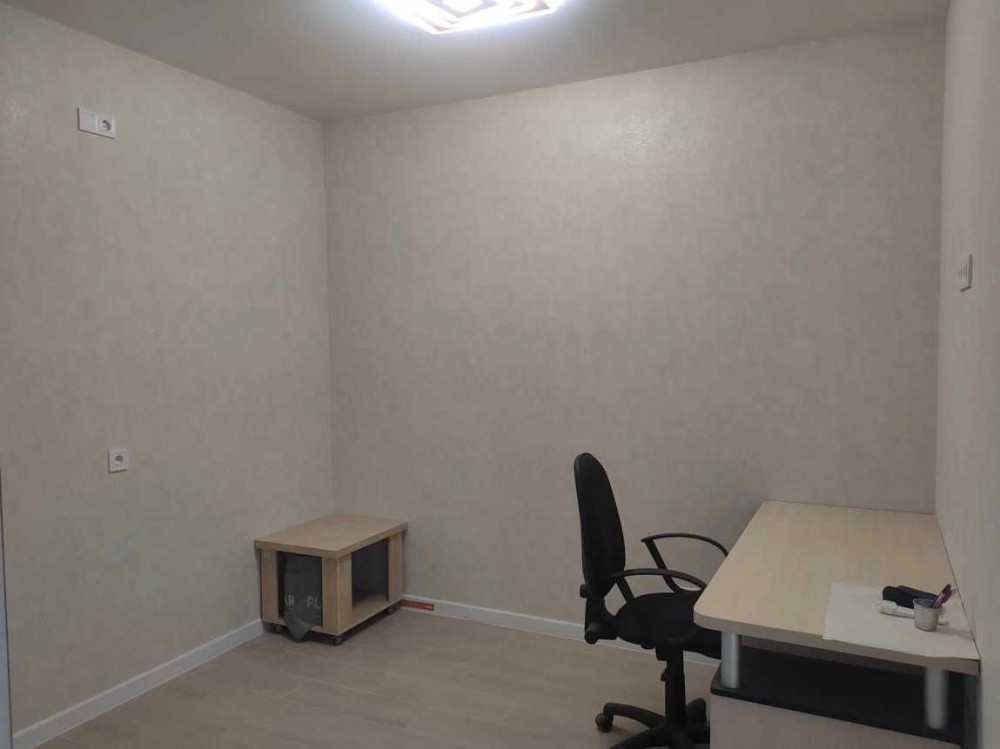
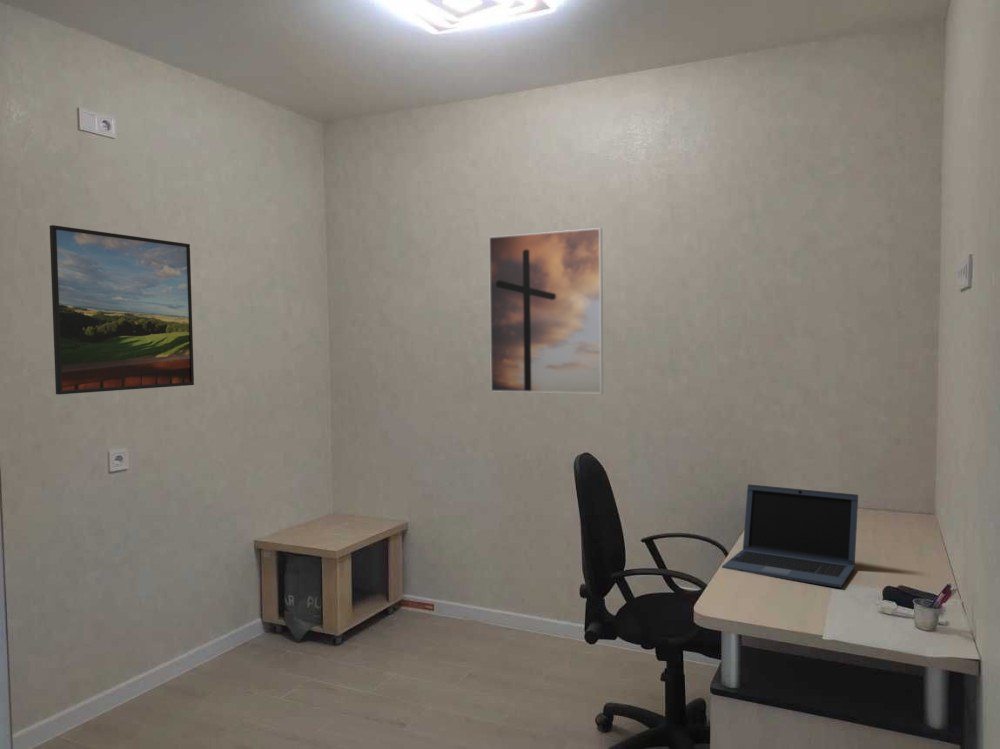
+ laptop (790, 531)
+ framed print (544, 312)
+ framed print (128, 312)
